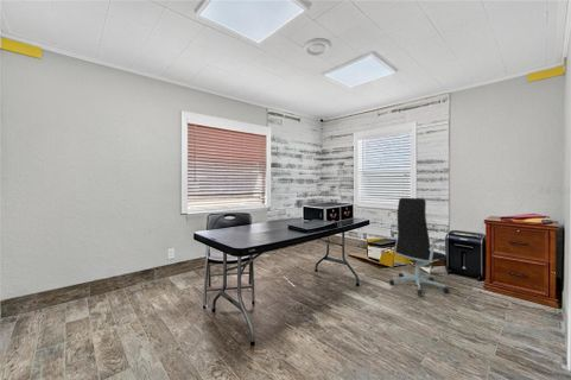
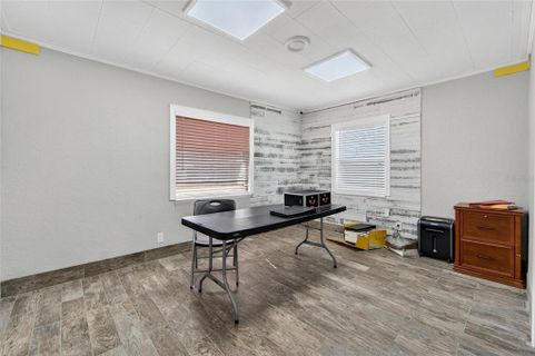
- office chair (419, 241)
